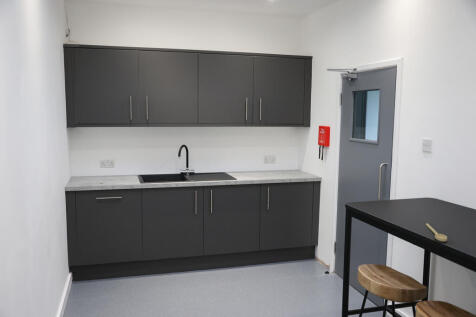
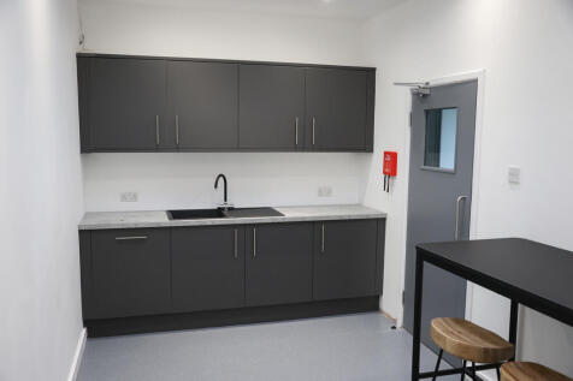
- spoon (434, 231)
